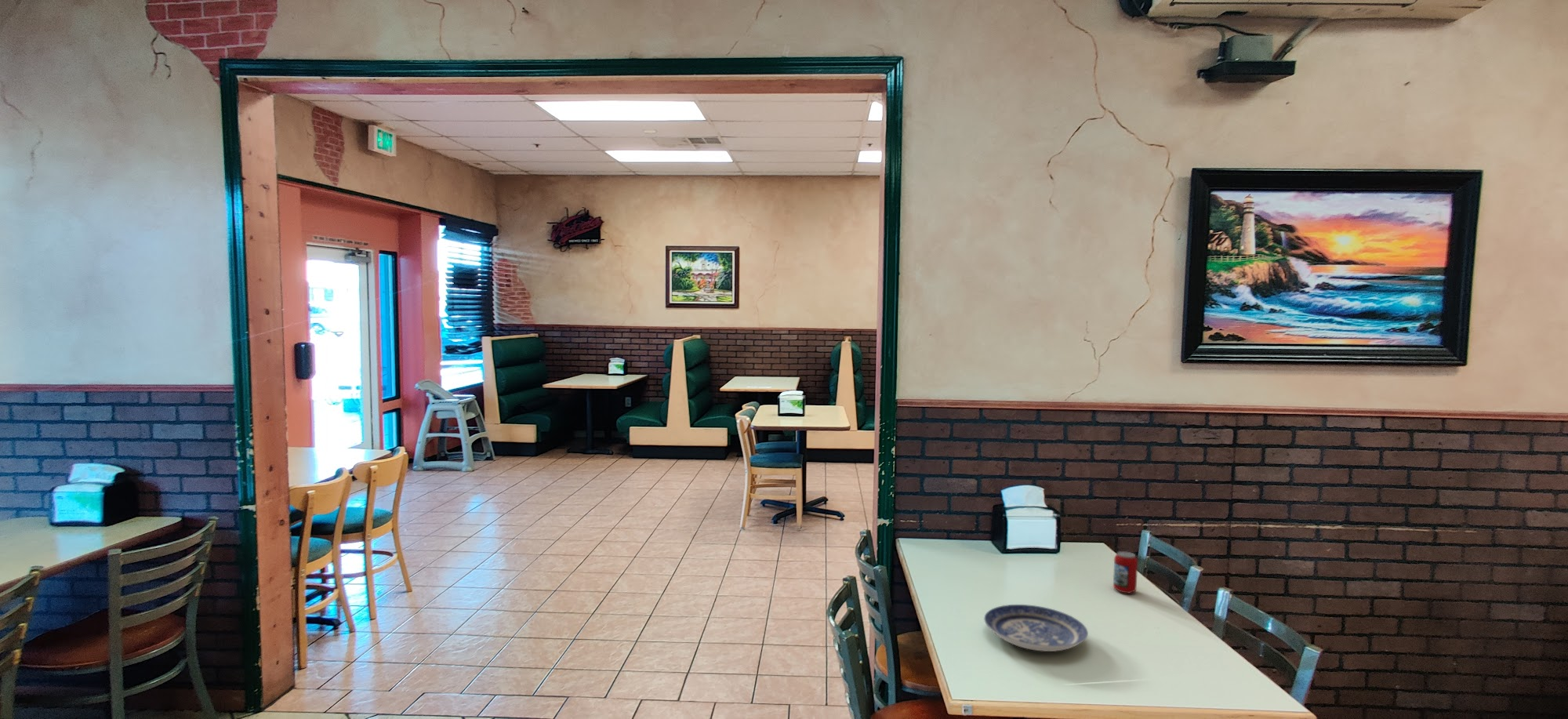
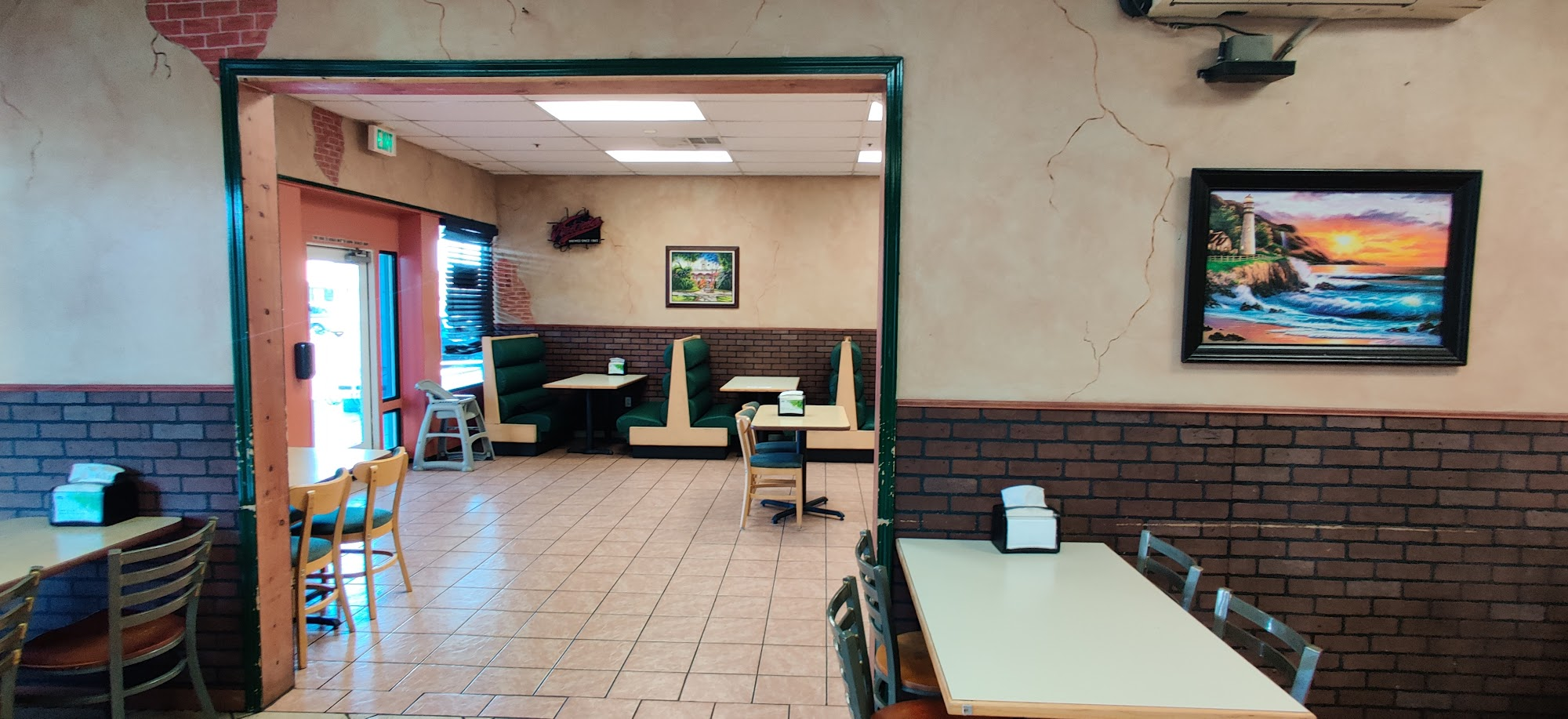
- plate (1034, 630)
- beverage can (1125, 572)
